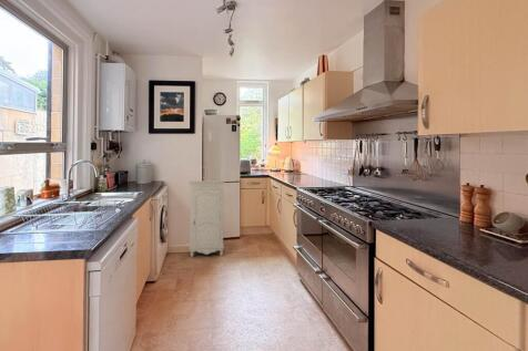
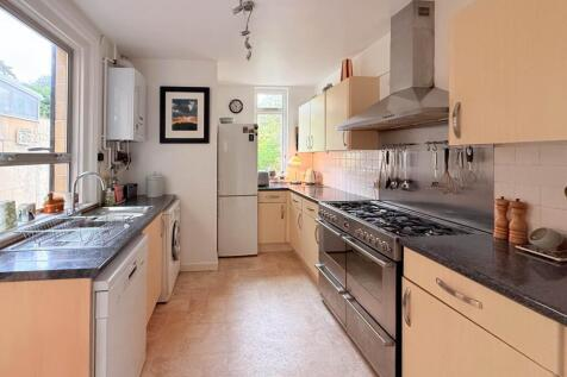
- storage cabinet (206, 217)
